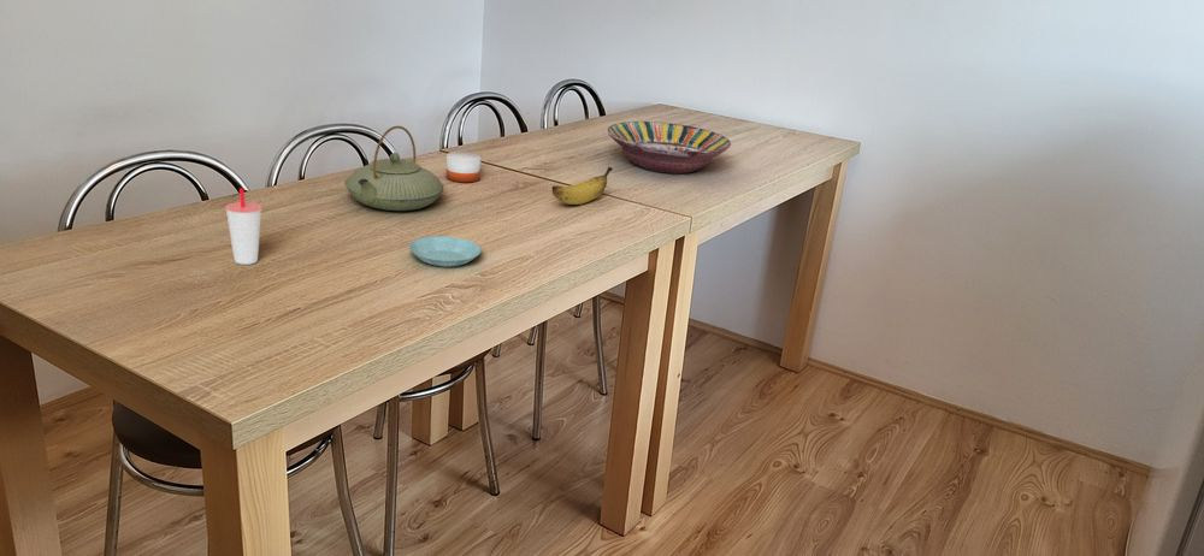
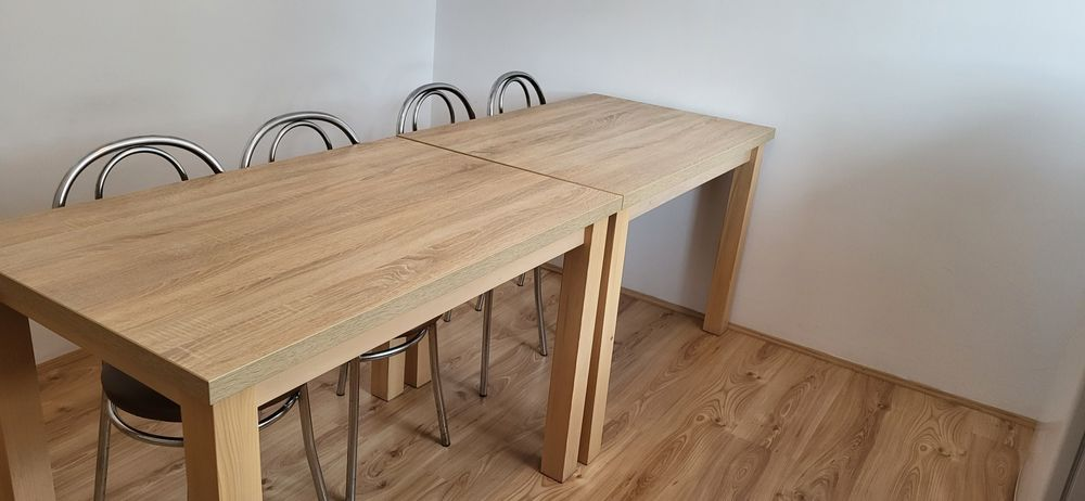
- candle (464, 154)
- cup (244, 224)
- teapot (391, 166)
- saucer (444, 254)
- banana (582, 188)
- serving bowl (667, 150)
